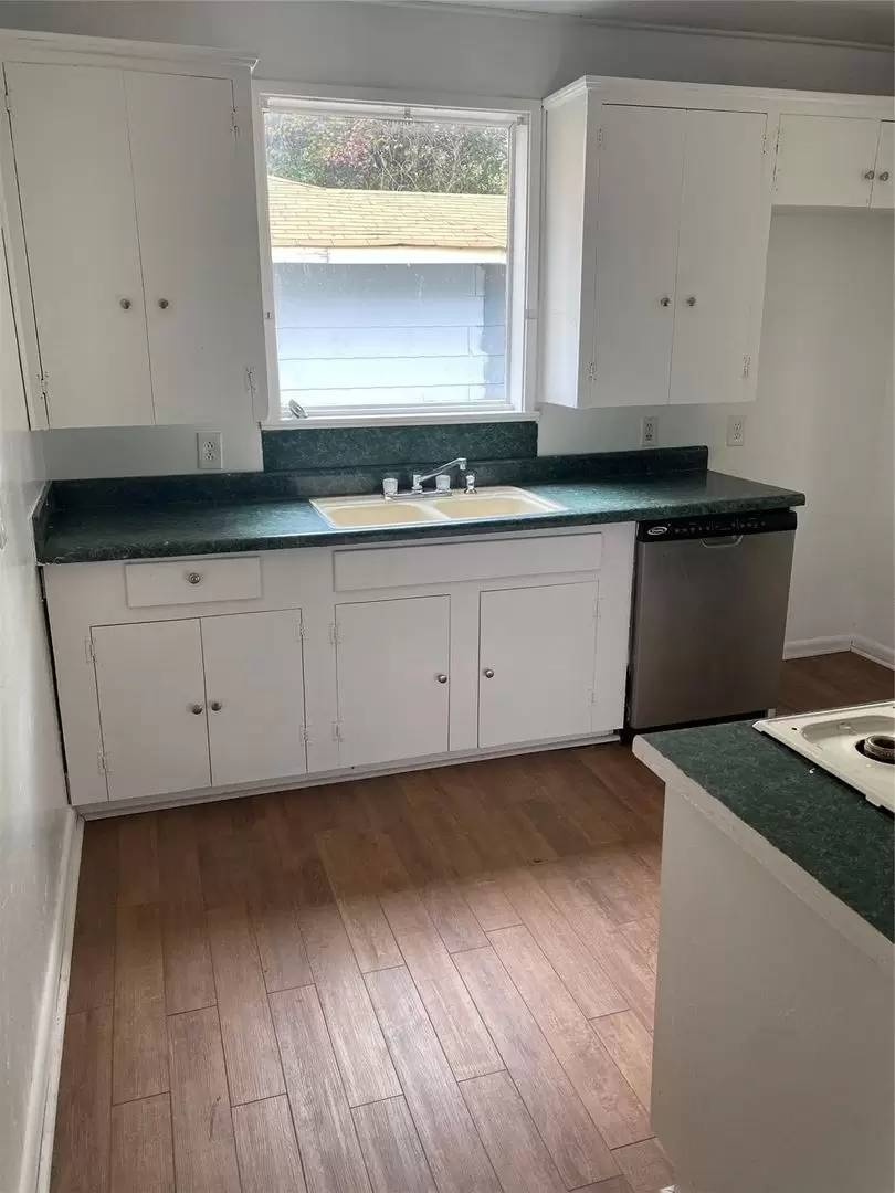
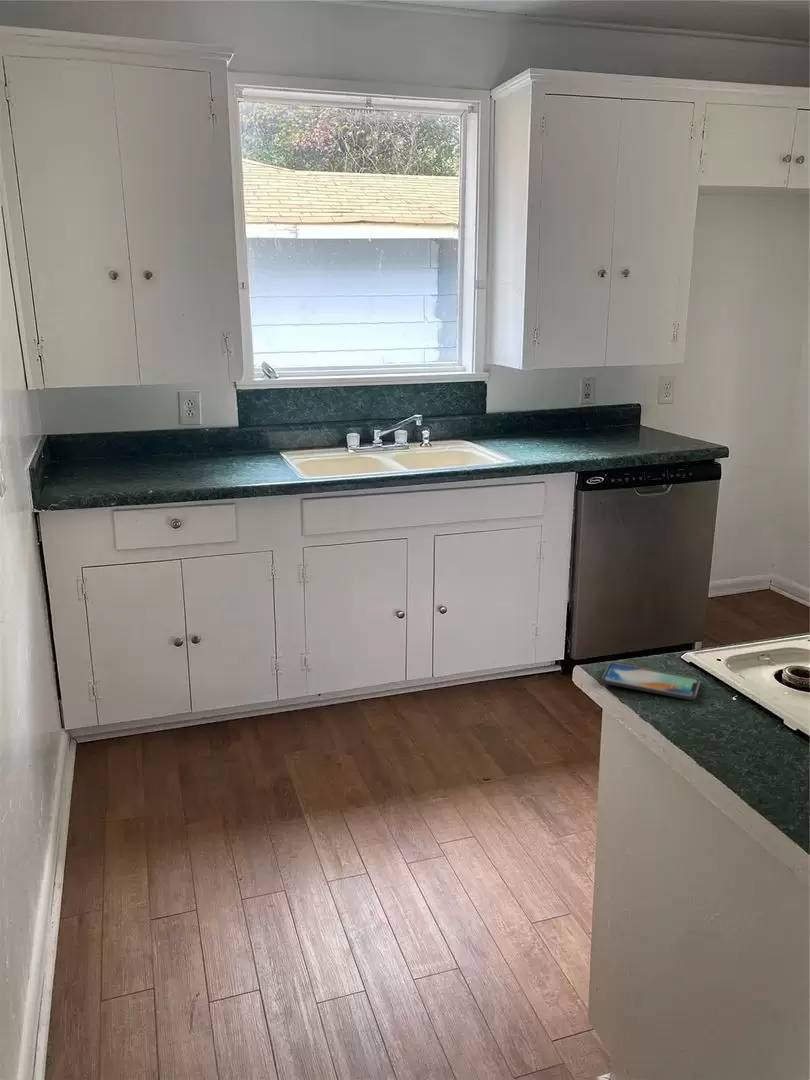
+ smartphone (650, 680)
